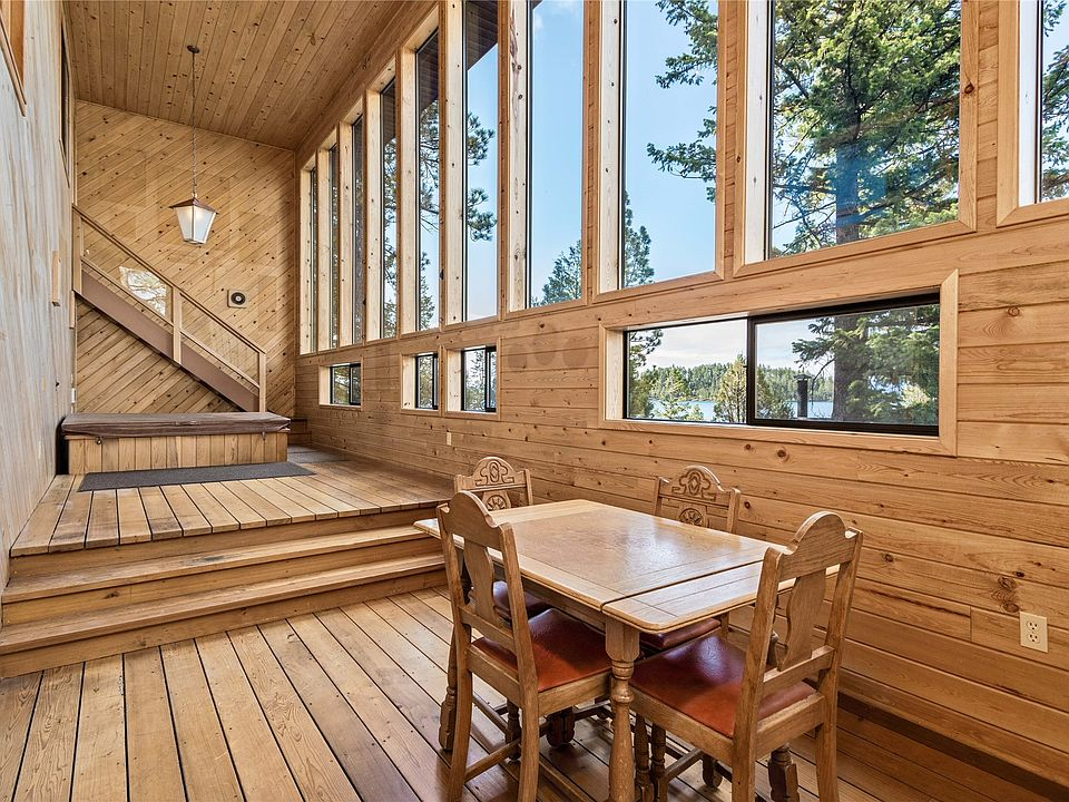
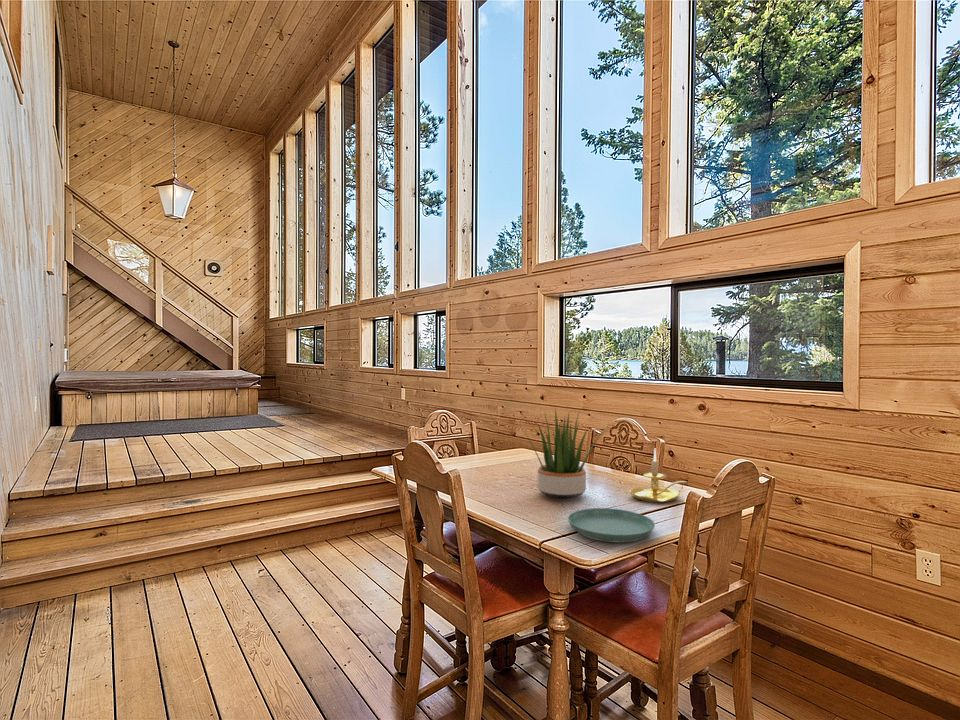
+ potted plant (561, 453)
+ candle holder (658, 473)
+ saucer (610, 525)
